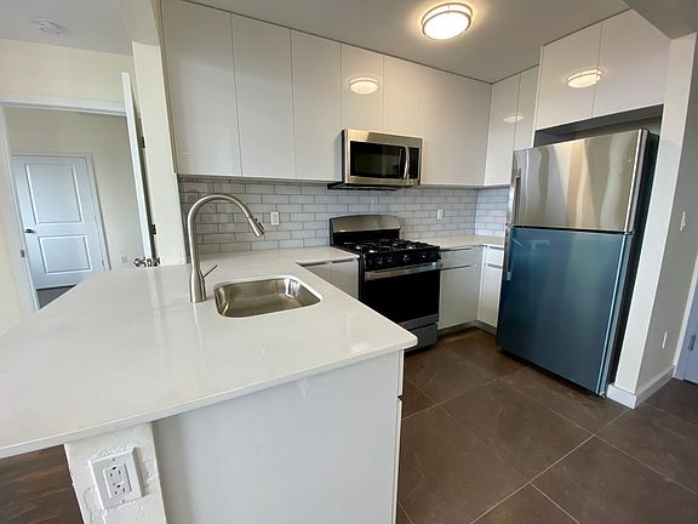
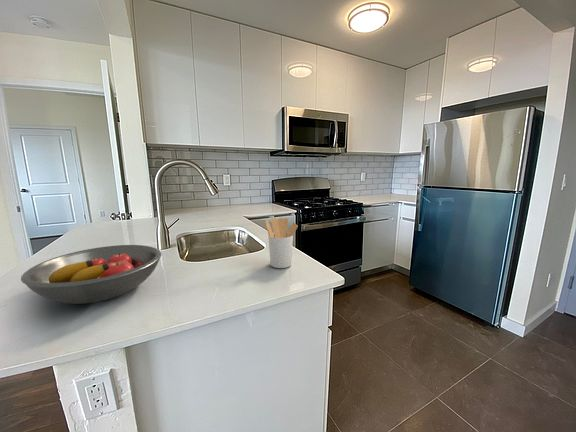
+ utensil holder (280, 240)
+ fruit bowl (101, 271)
